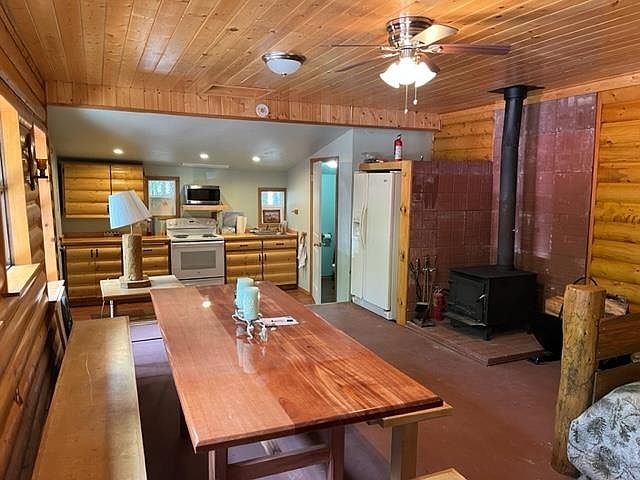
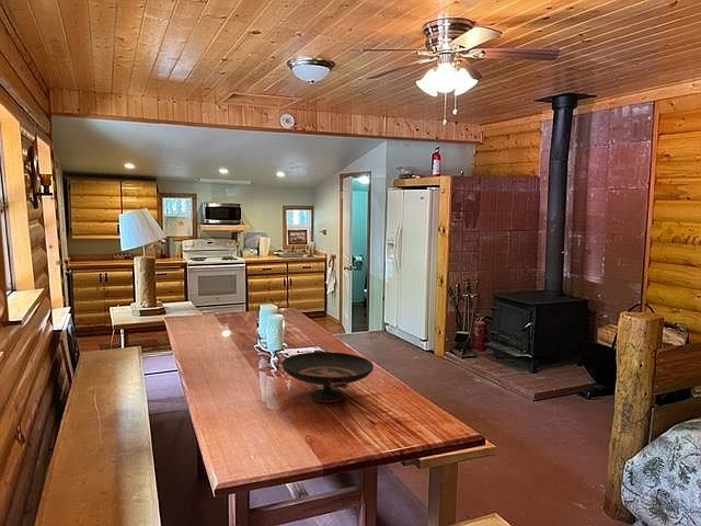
+ decorative bowl (327, 378)
